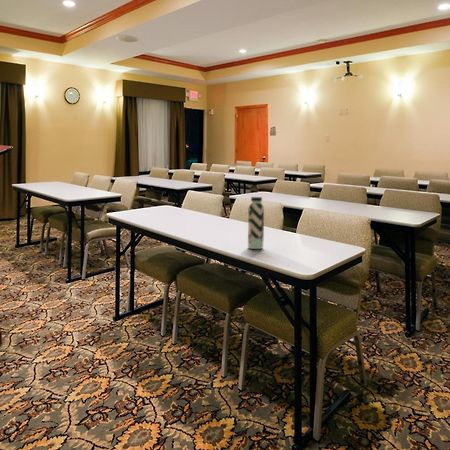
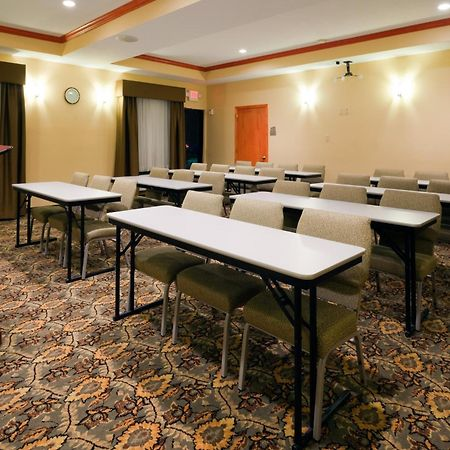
- water bottle (256, 222)
